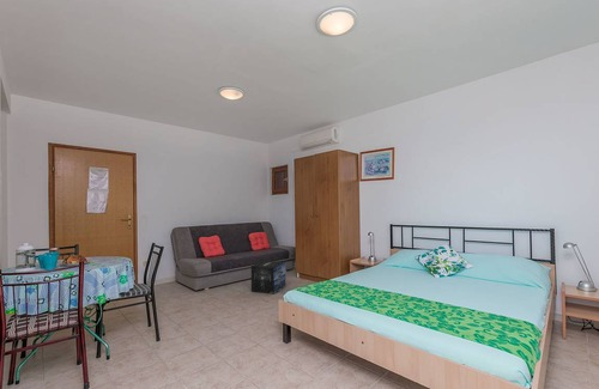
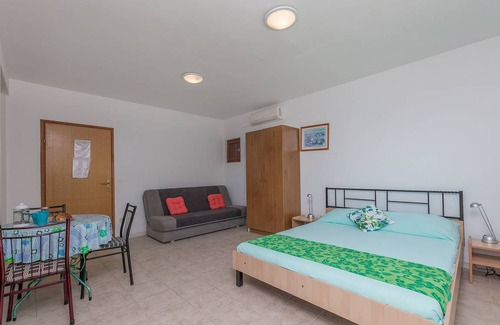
- cardboard box (268, 276)
